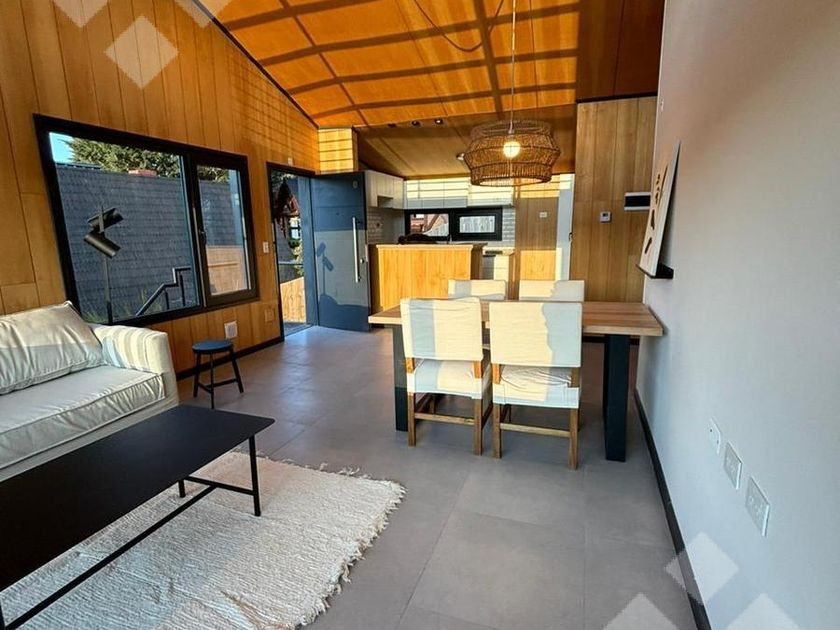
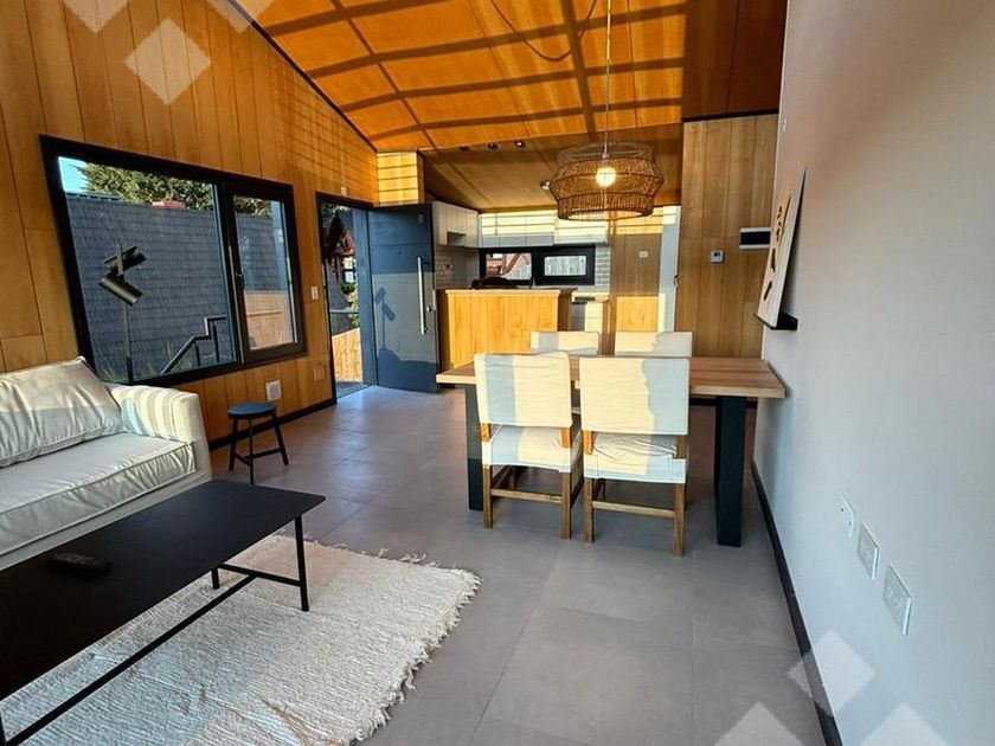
+ remote control (78, 561)
